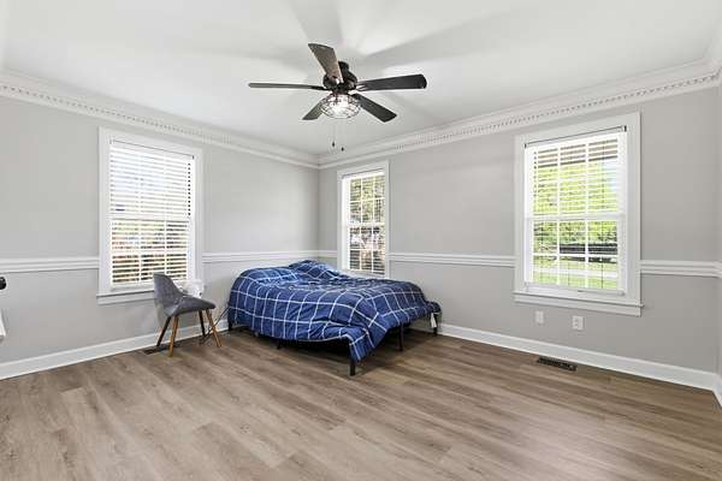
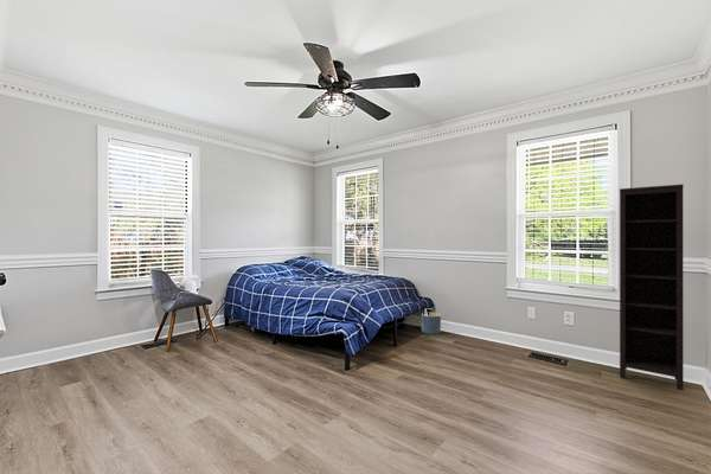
+ planter (430, 322)
+ bookcase (649, 283)
